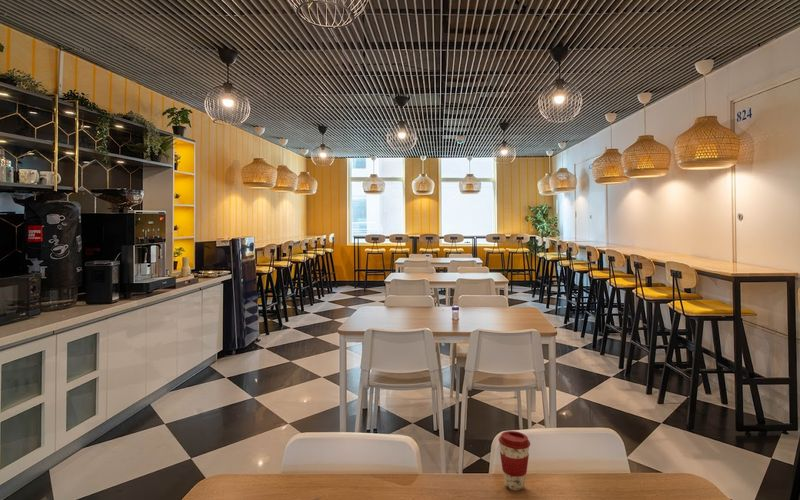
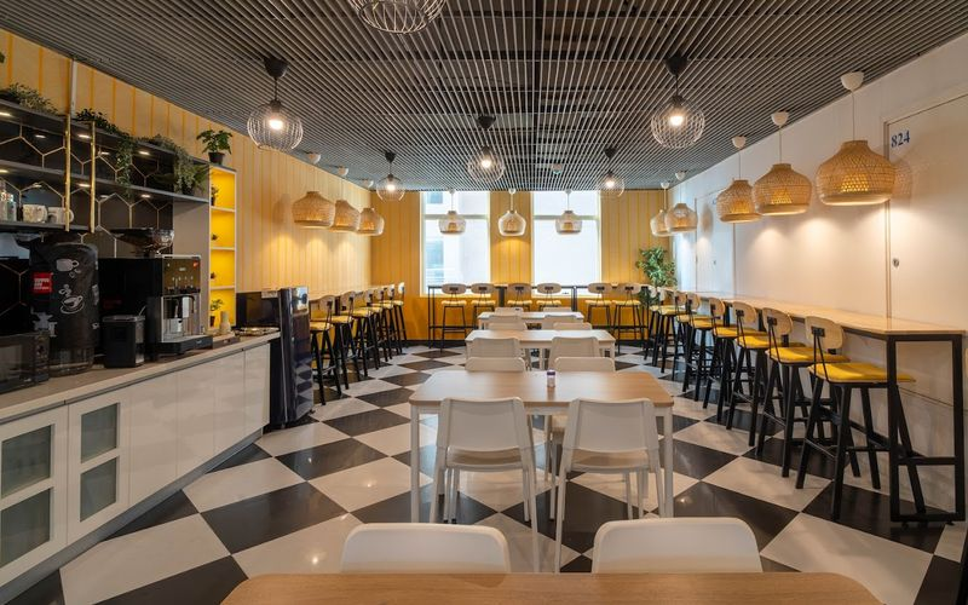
- coffee cup (514, 460)
